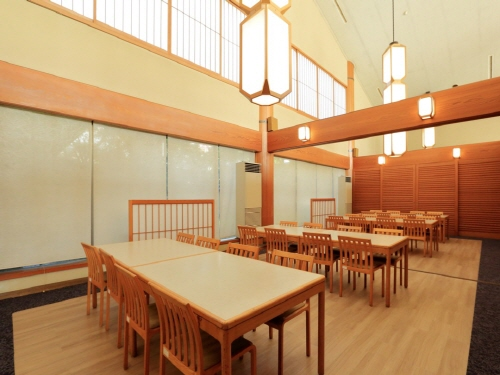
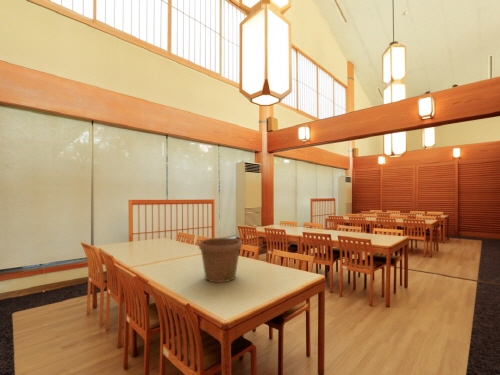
+ flower pot (220, 259)
